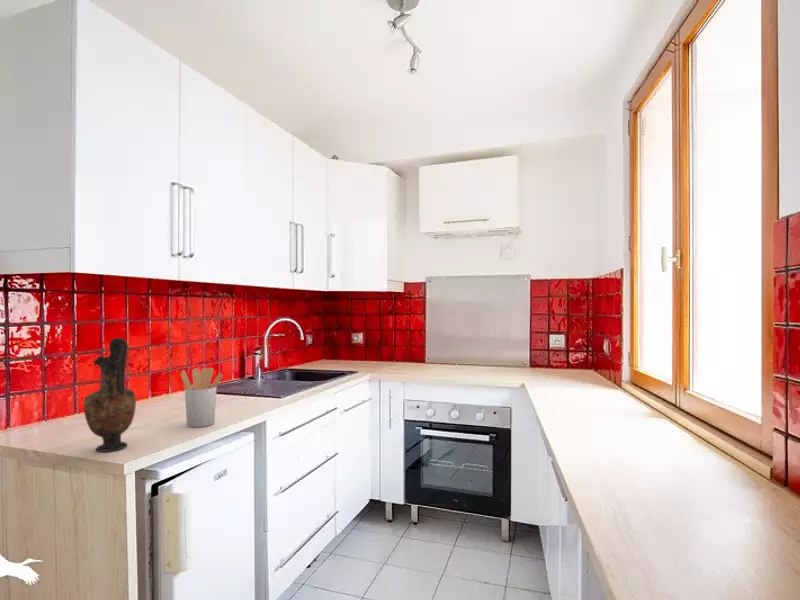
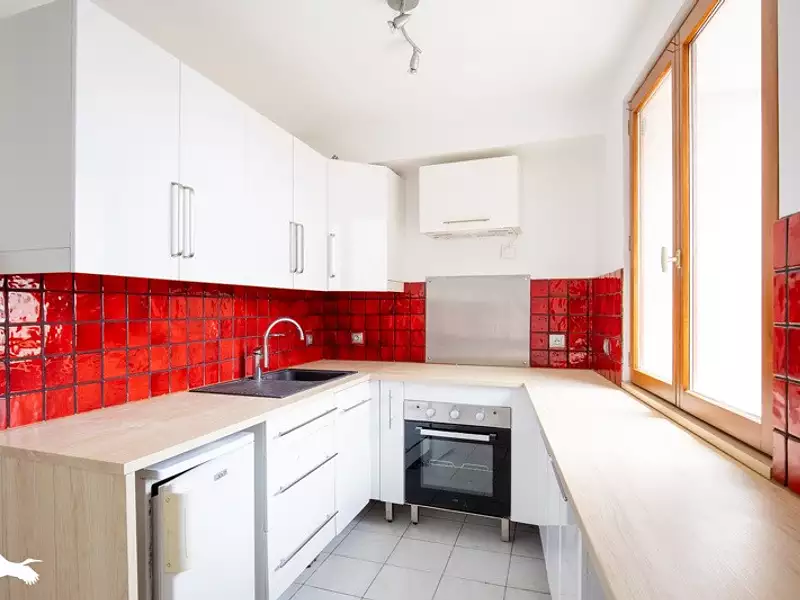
- vase (111, 392)
- utensil holder (201, 394)
